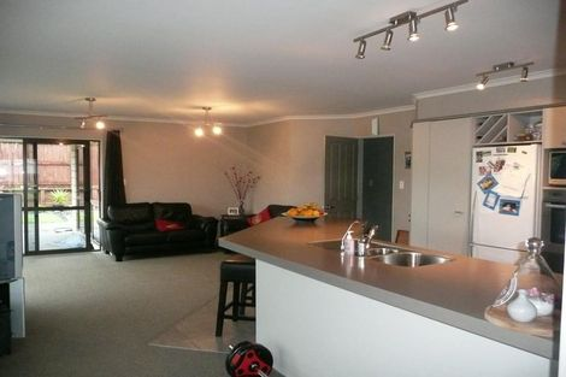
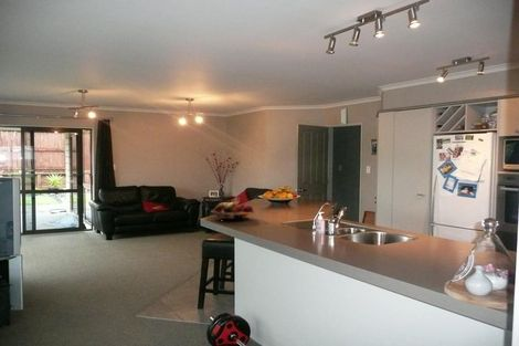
+ fruit basket (232, 210)
